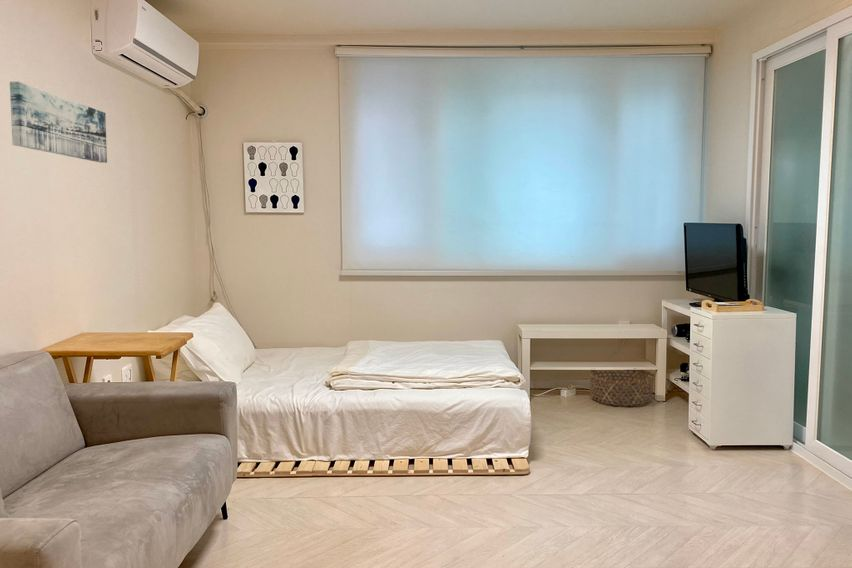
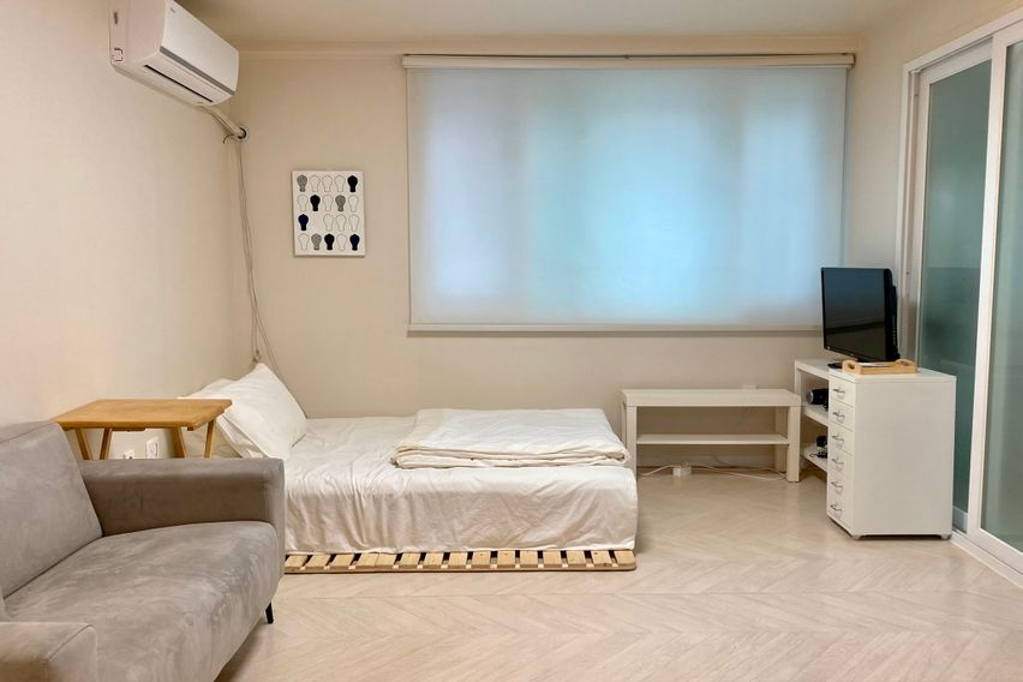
- basket (621, 386)
- wall art (64, 127)
